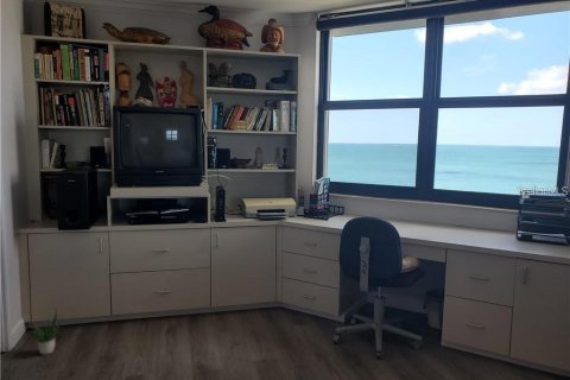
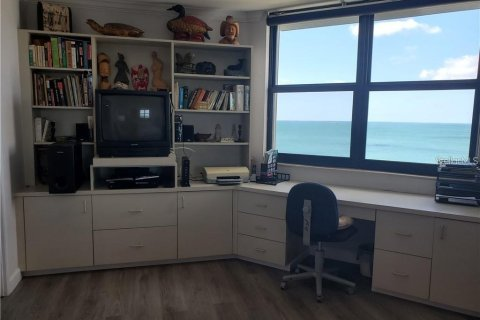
- potted plant (46, 331)
